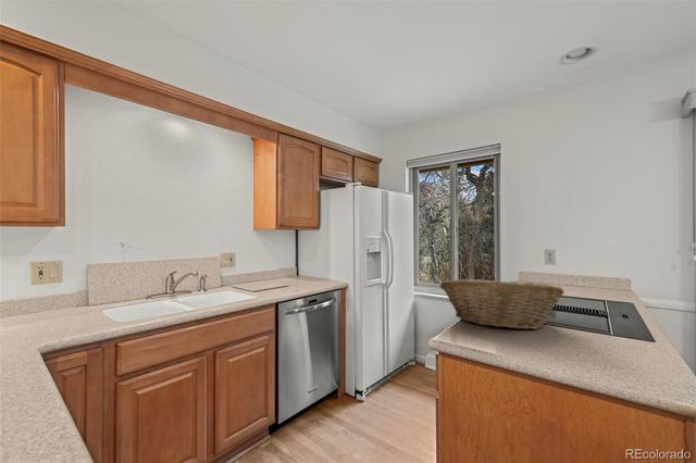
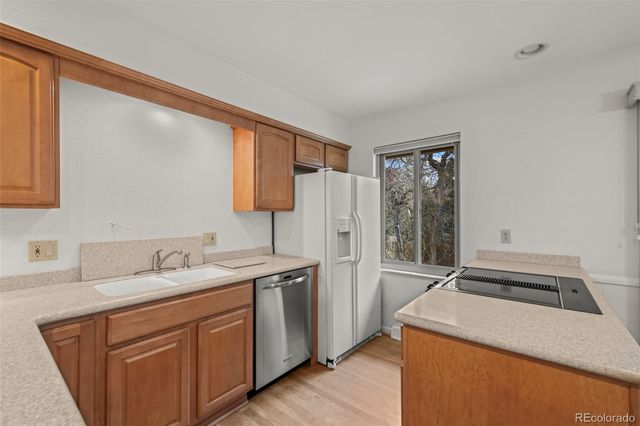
- fruit basket (497, 298)
